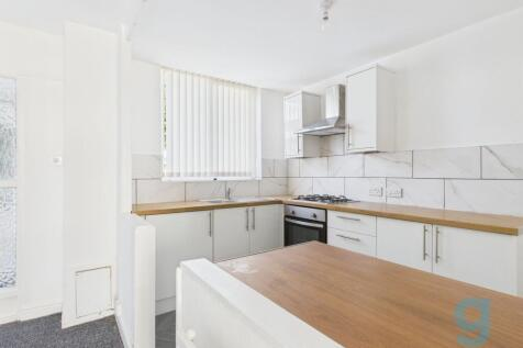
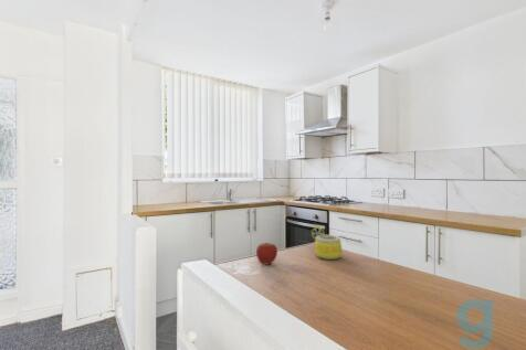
+ mug (326, 241)
+ apple (266, 252)
